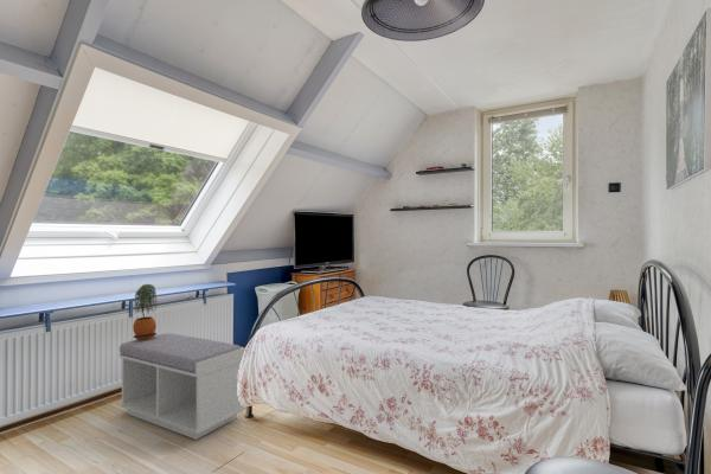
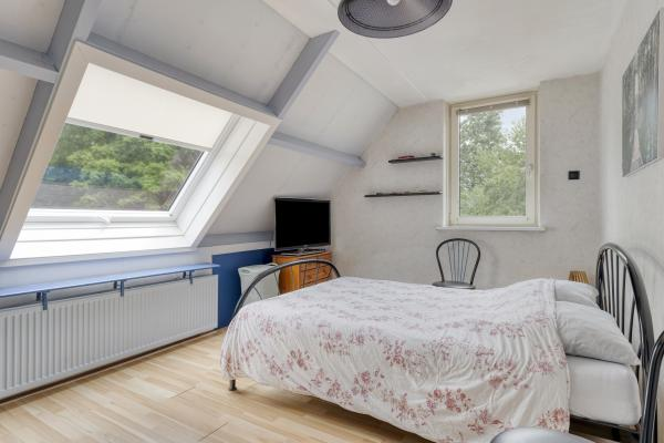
- potted plant (147, 310)
- bench (180, 379)
